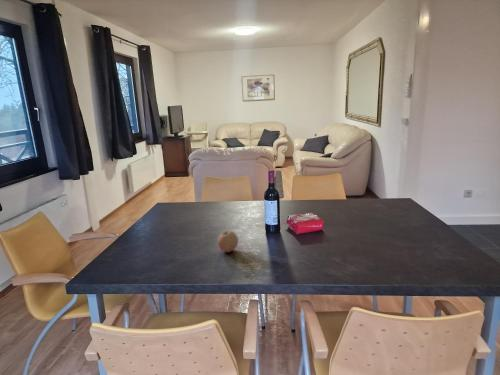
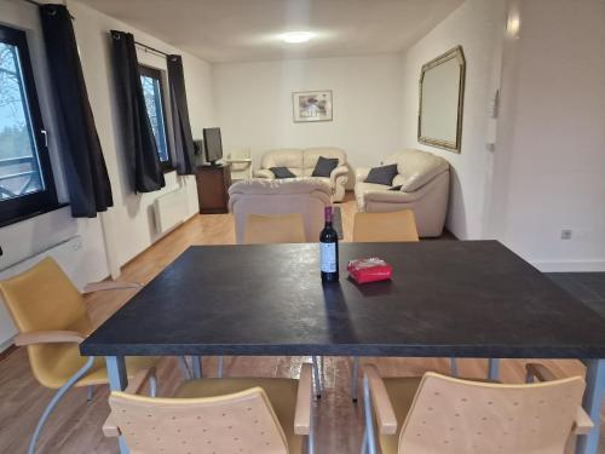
- fruit (227, 241)
